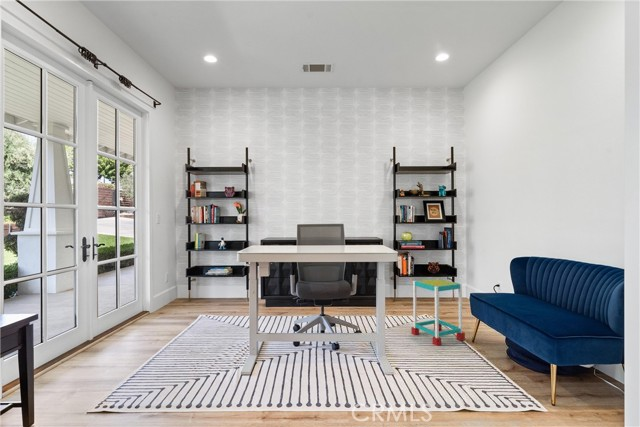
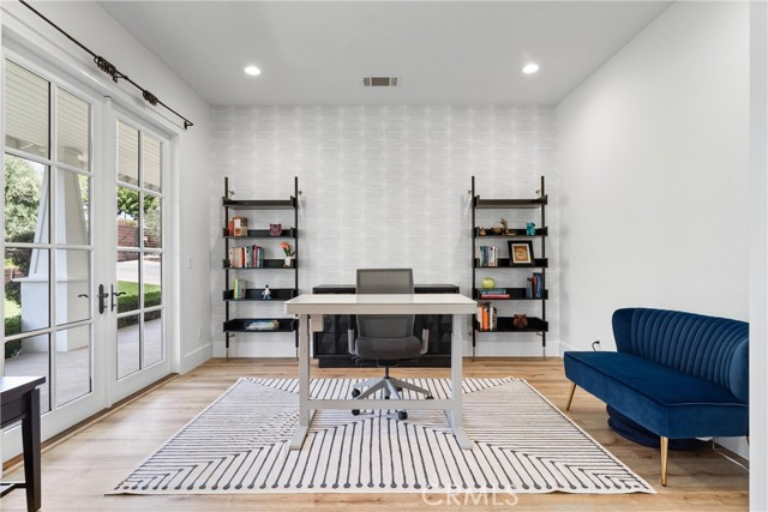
- side table (437, 309)
